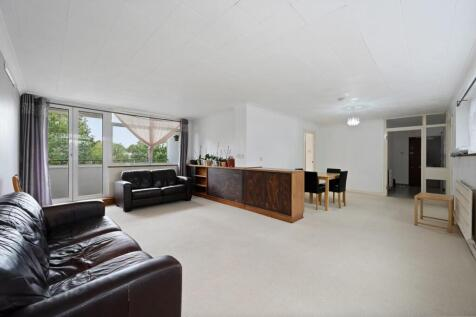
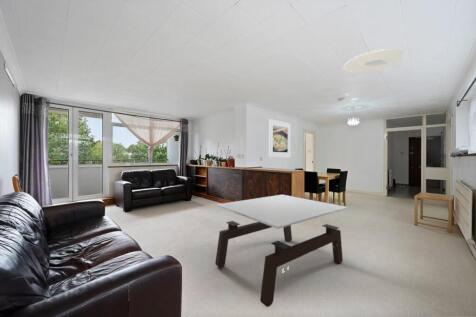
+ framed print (280, 139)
+ ceiling light (371, 60)
+ coffee table (284, 235)
